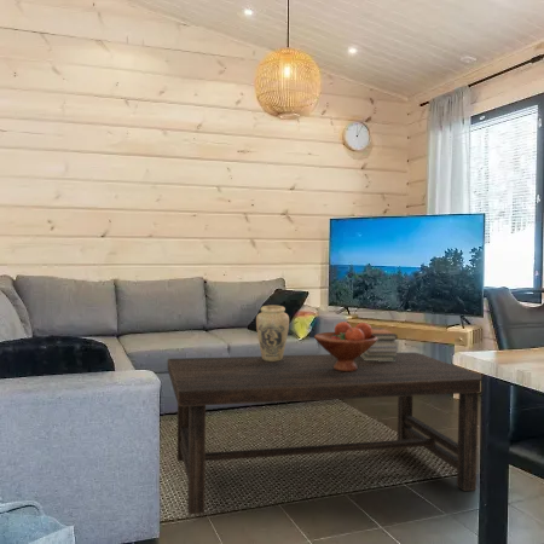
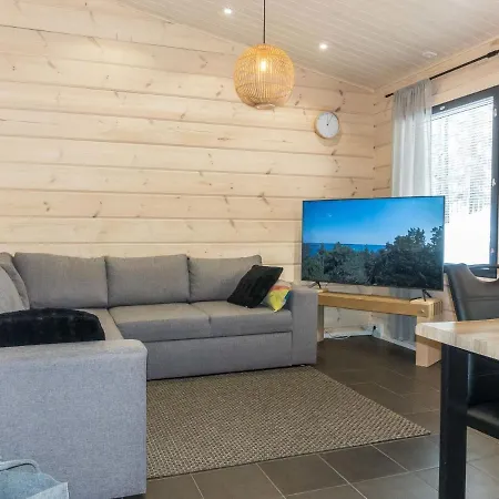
- vase (272, 332)
- coffee table (318, 399)
- fruit bowl (346, 346)
- book stack (375, 343)
